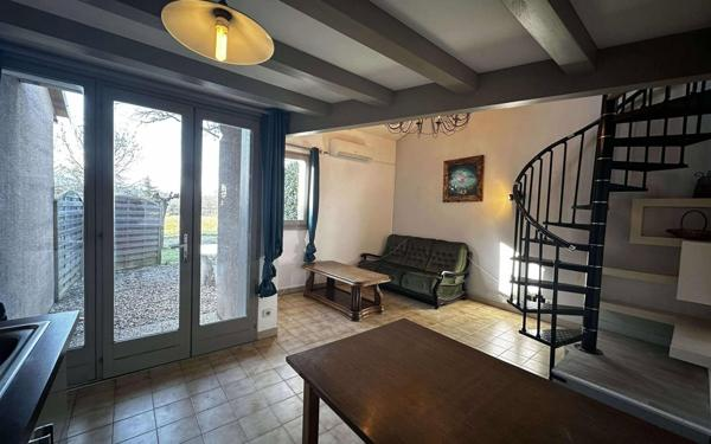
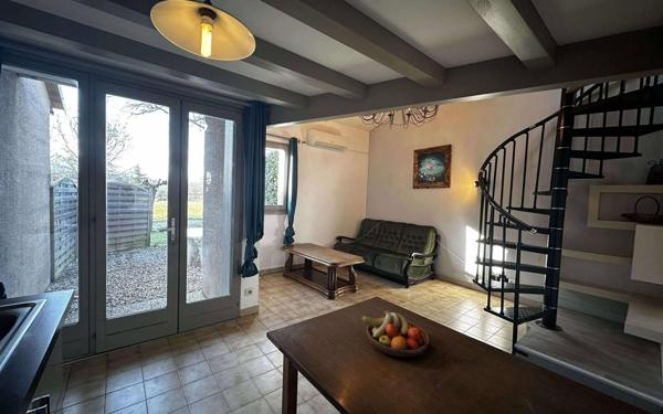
+ fruit bowl (397, 330)
